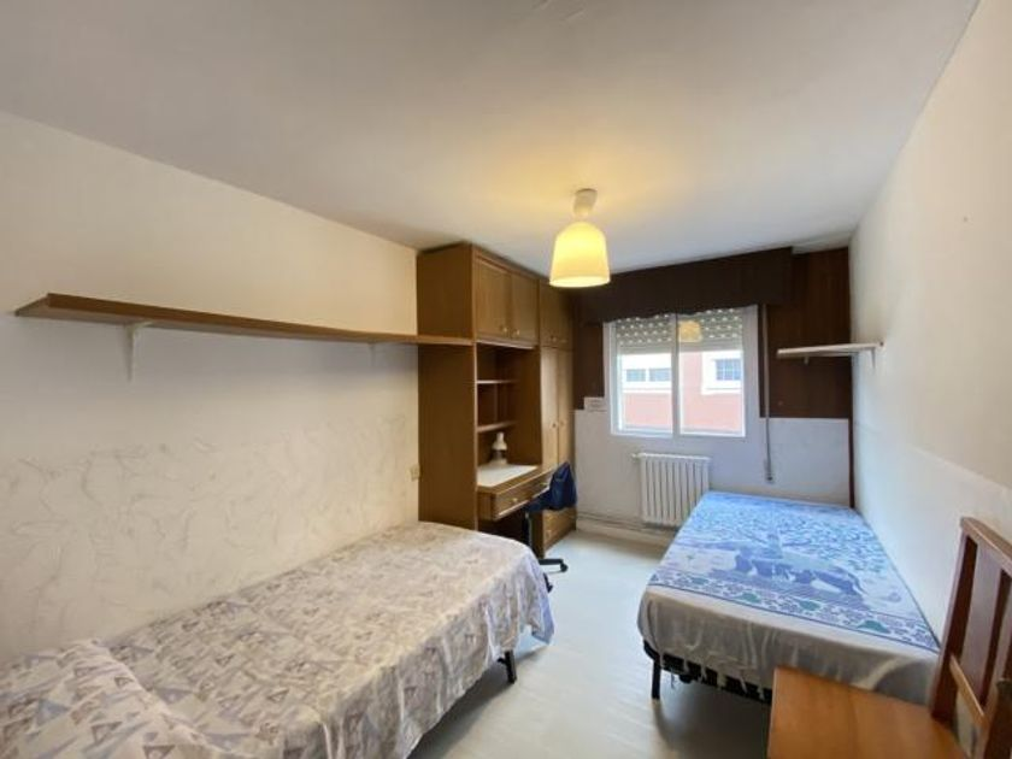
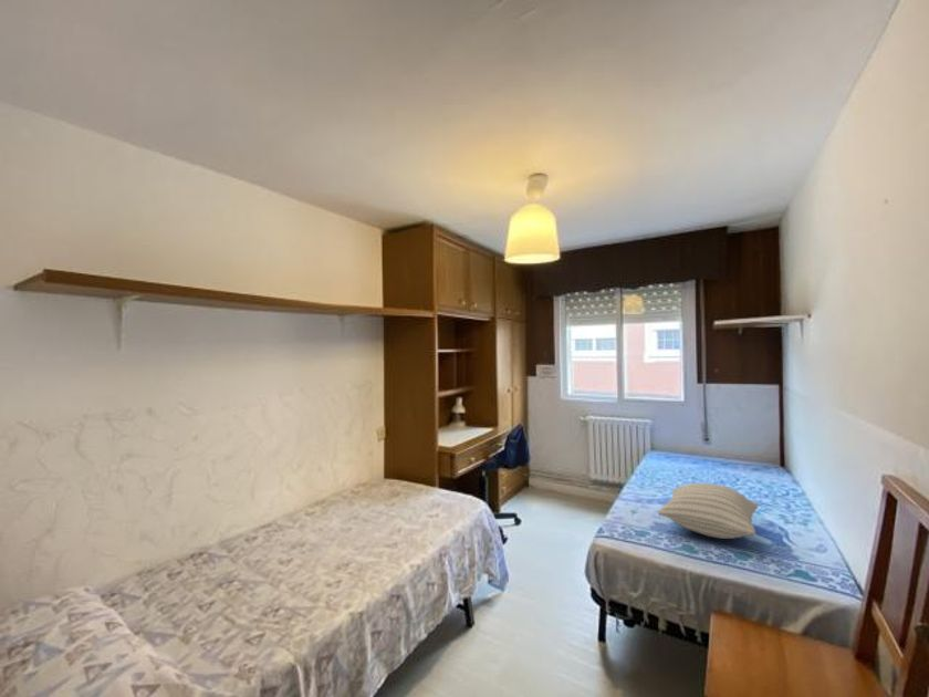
+ pillow (709, 509)
